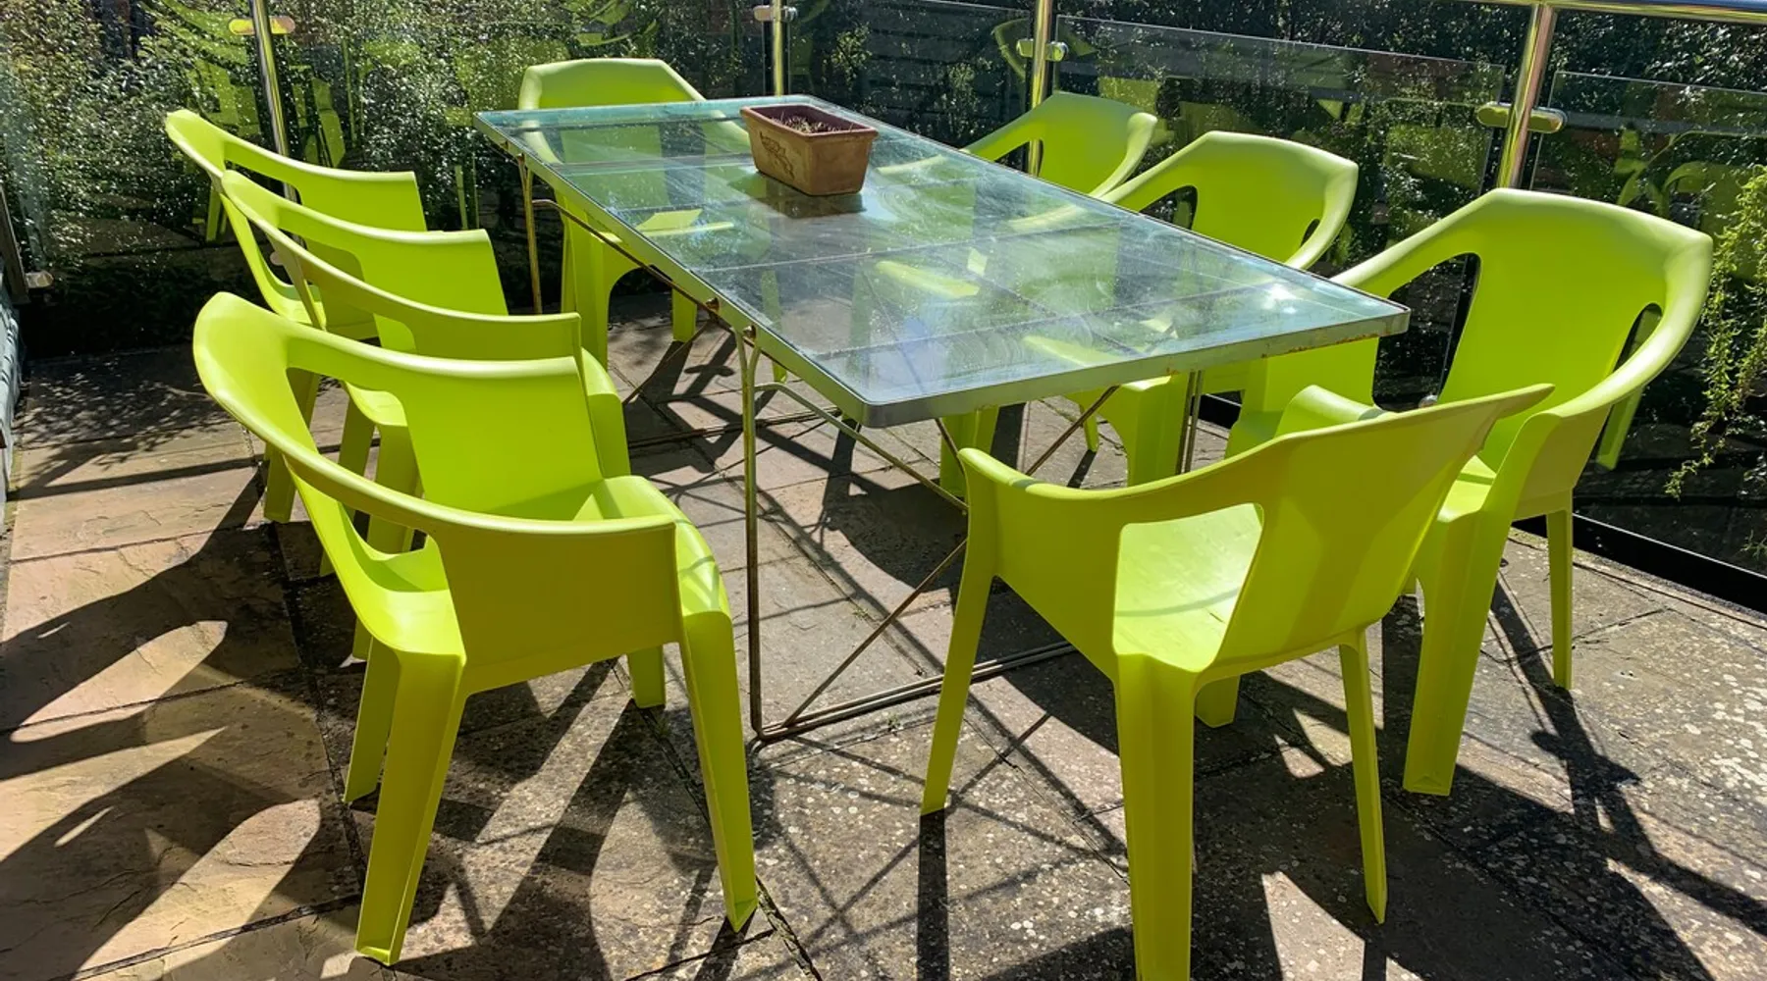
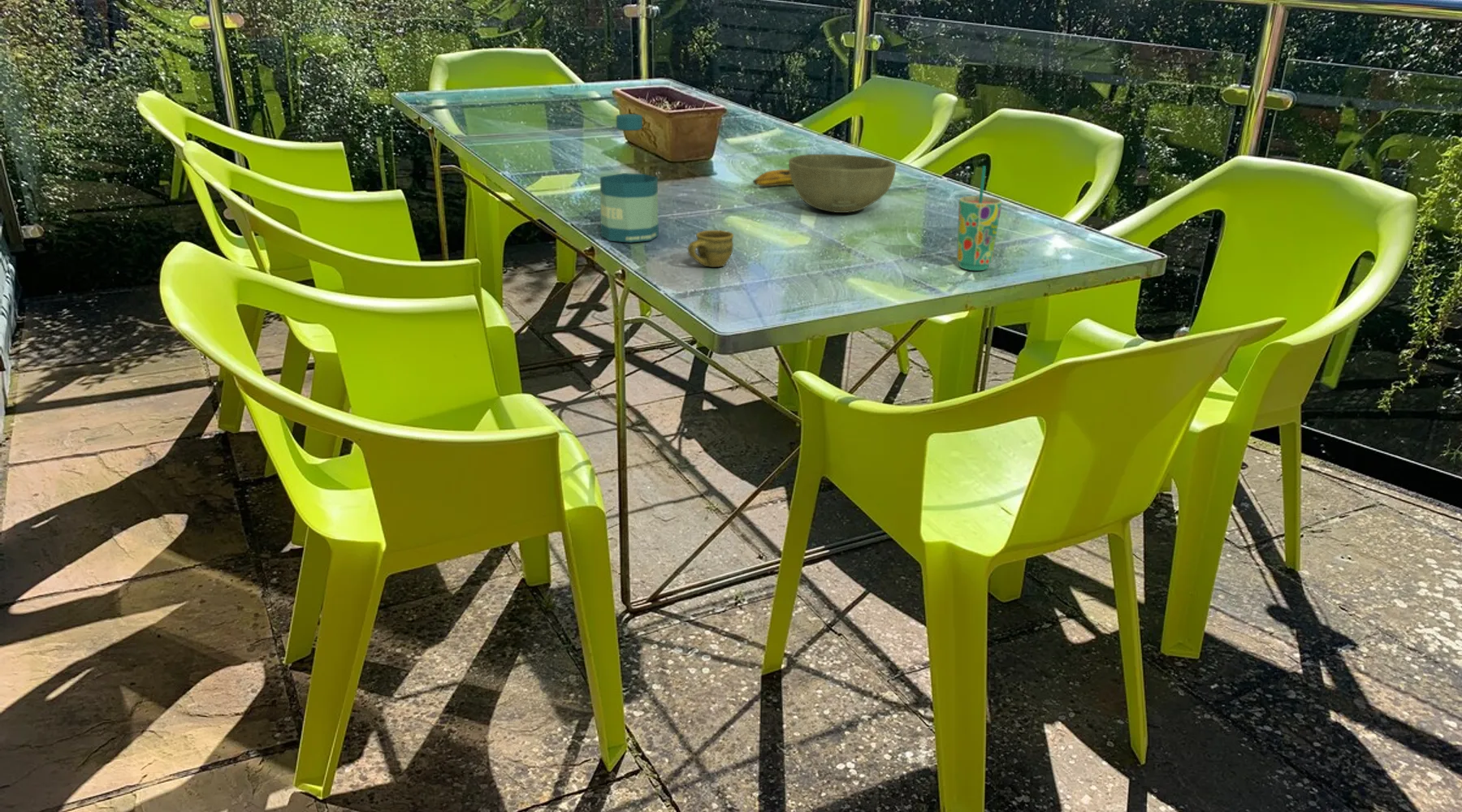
+ banana (786, 177)
+ cup (708, 250)
+ cup (979, 217)
+ bottle (629, 176)
+ bowl (841, 185)
